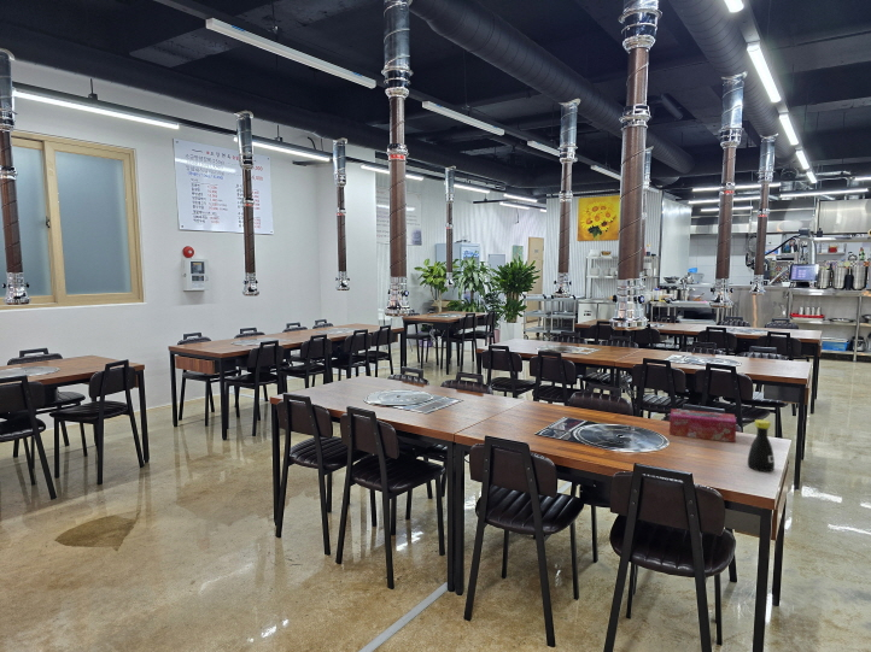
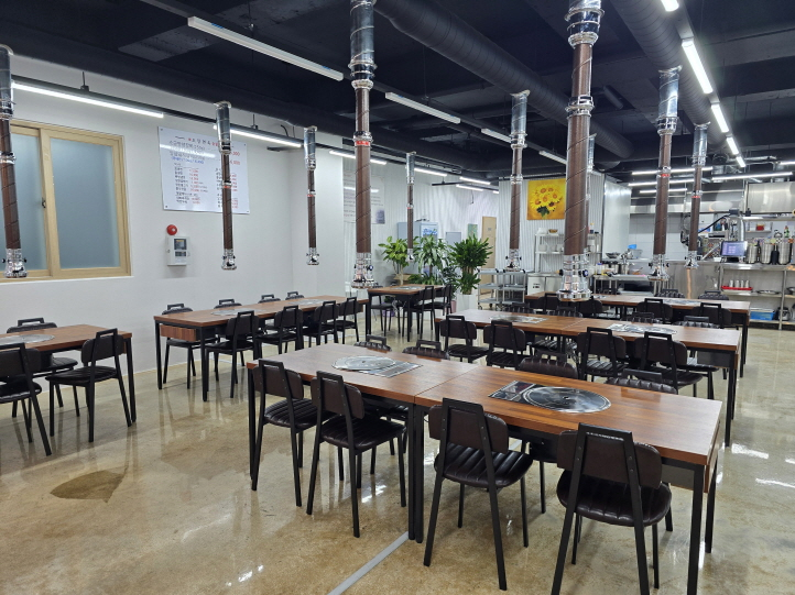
- bottle (761, 445)
- tissue box (701, 424)
